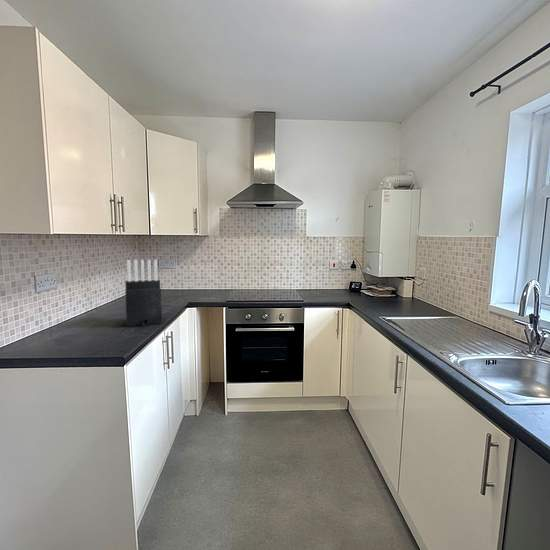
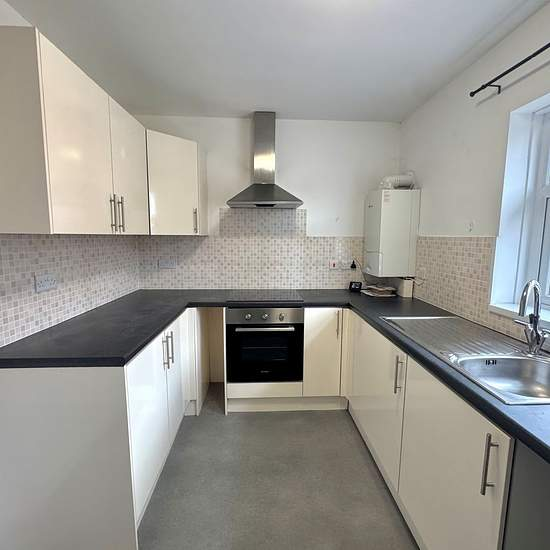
- knife block (143, 292)
